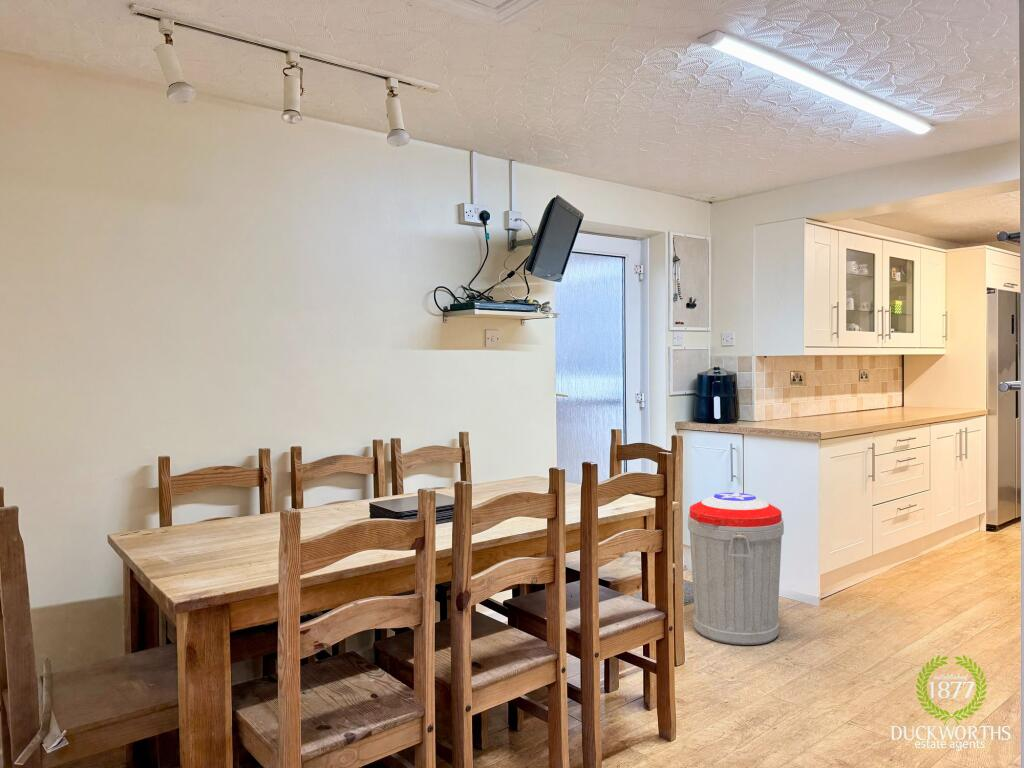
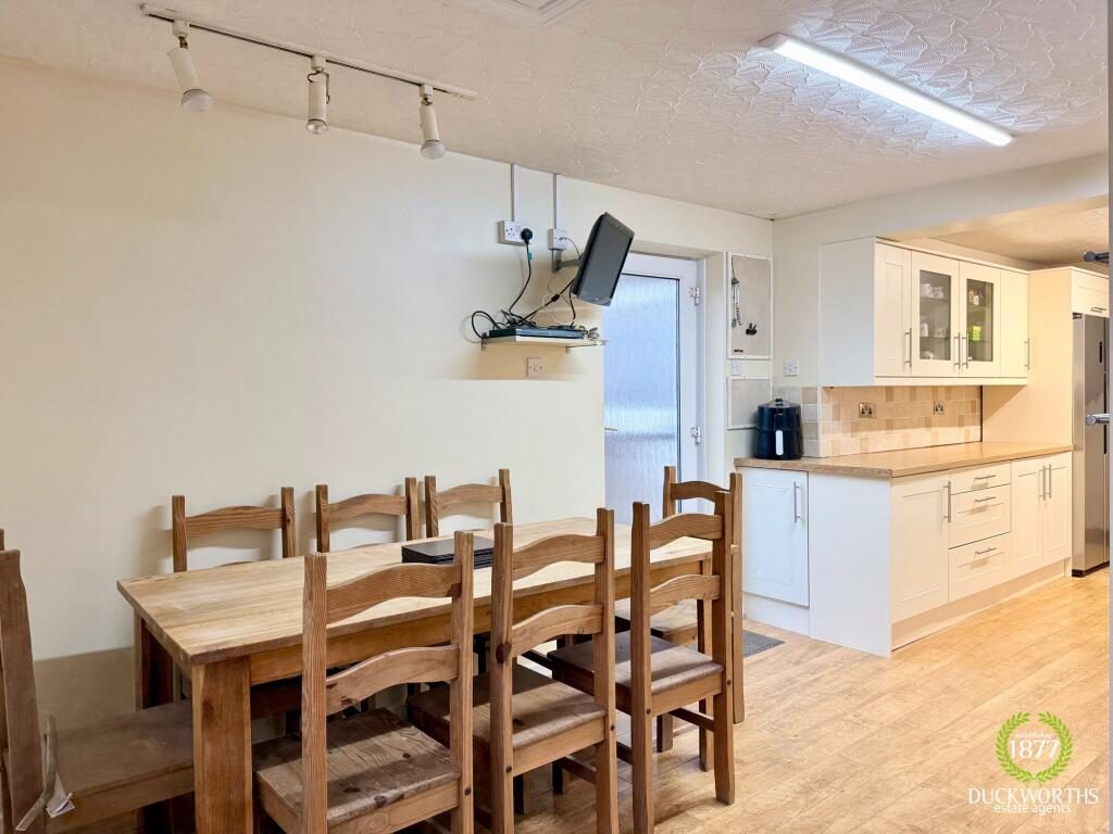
- trash can (735, 562)
